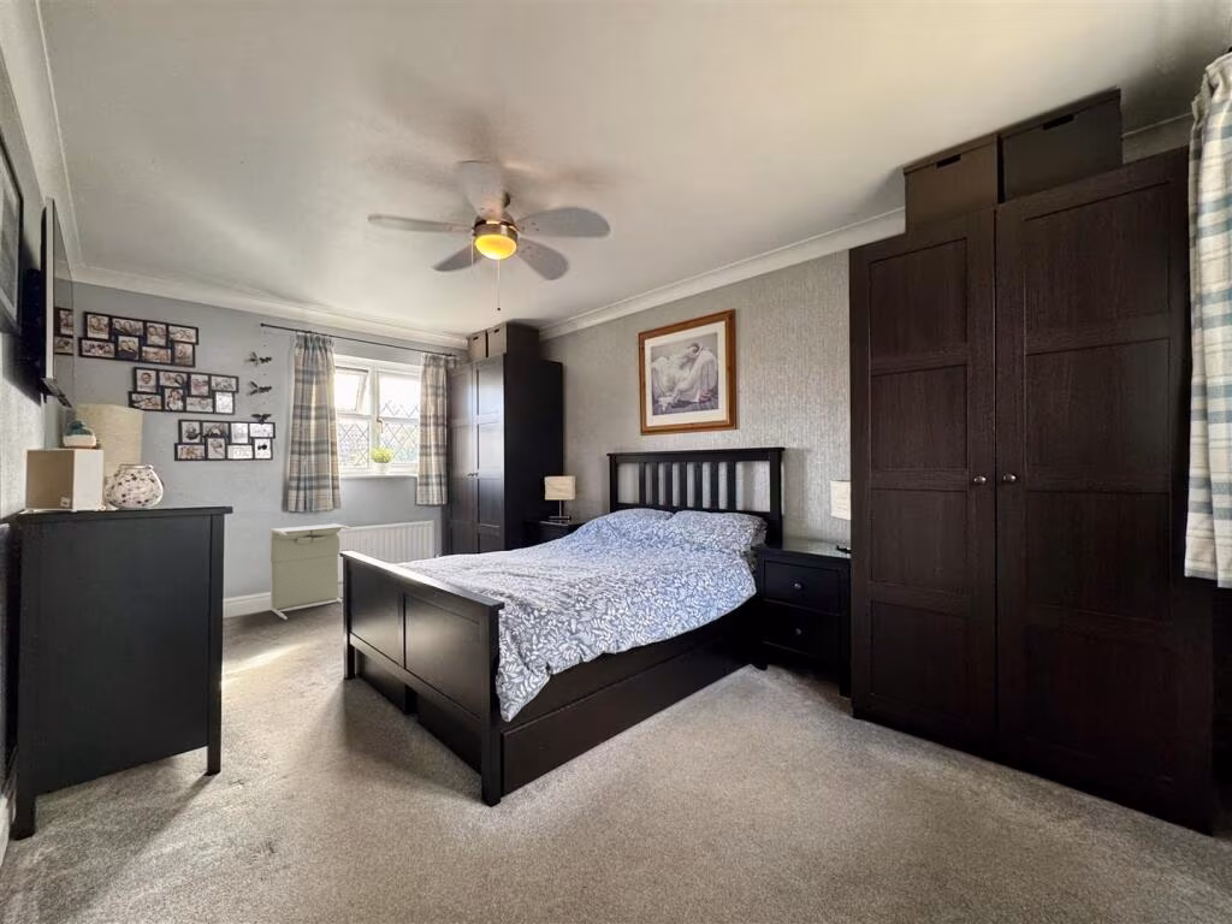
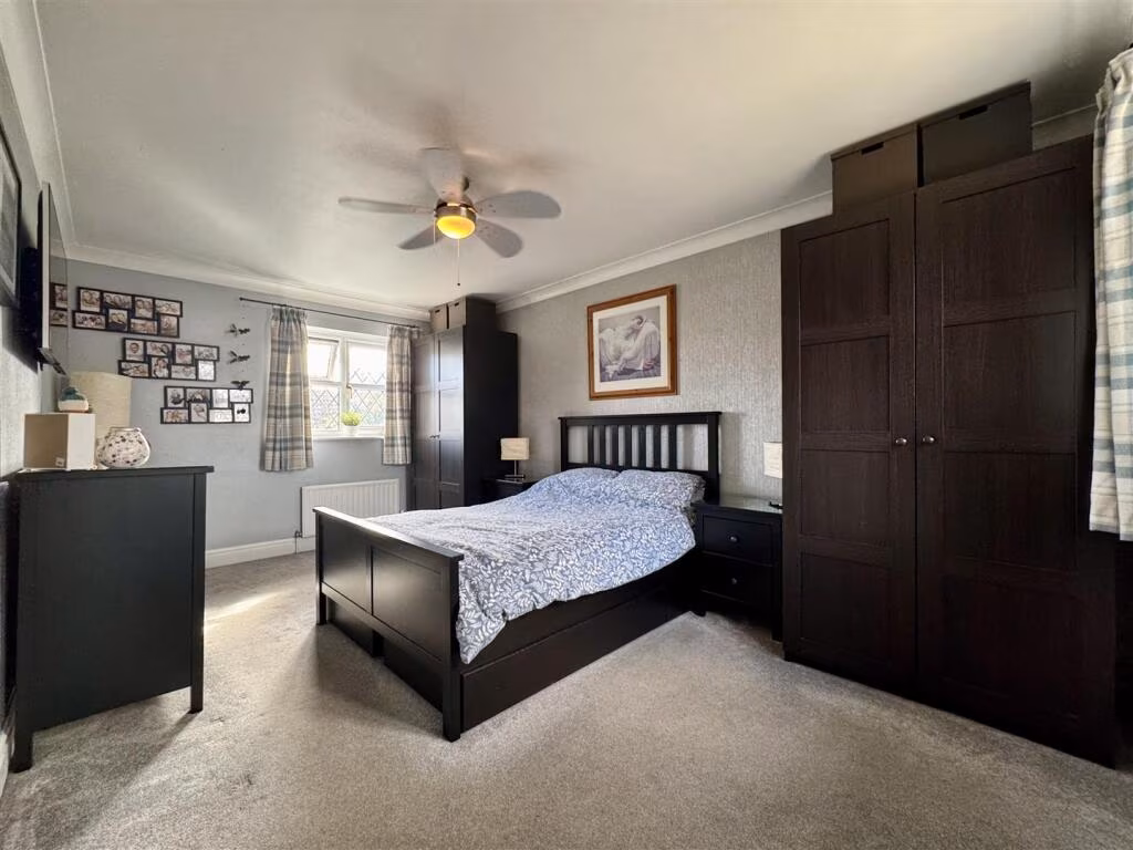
- laundry hamper (312, 568)
